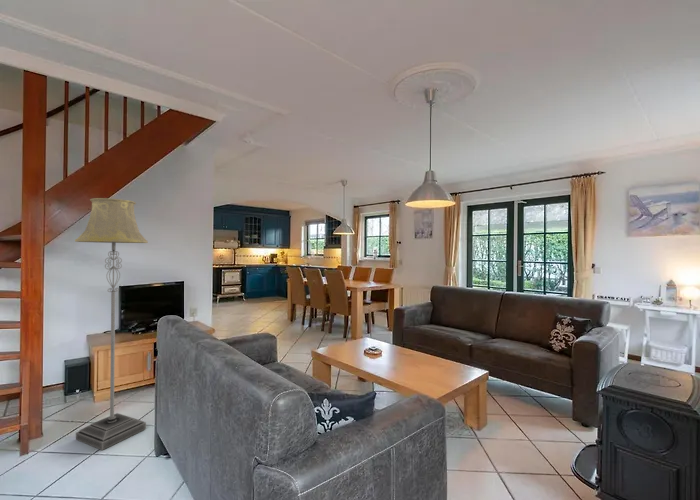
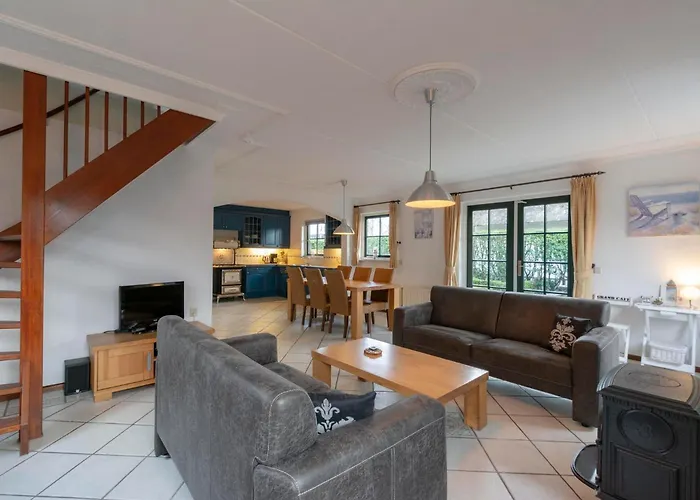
- floor lamp (112, 317)
